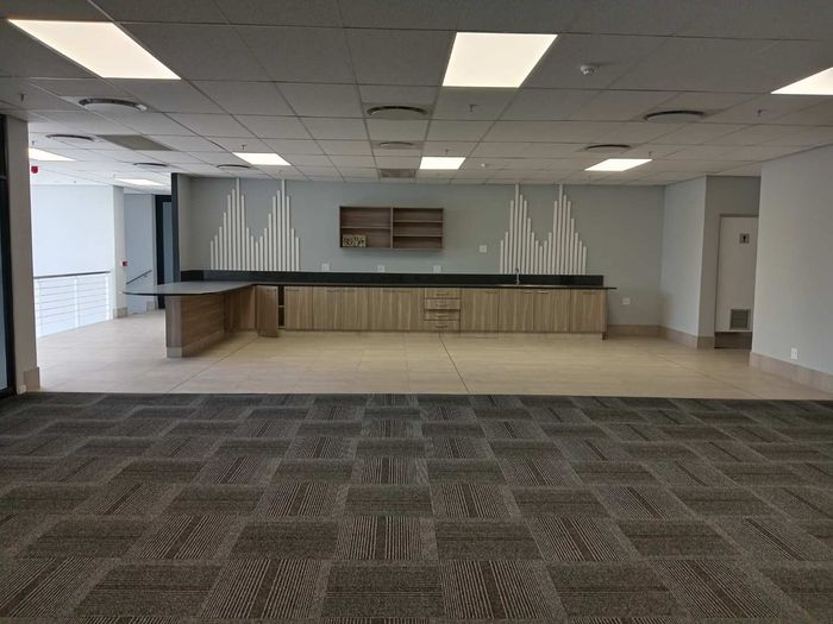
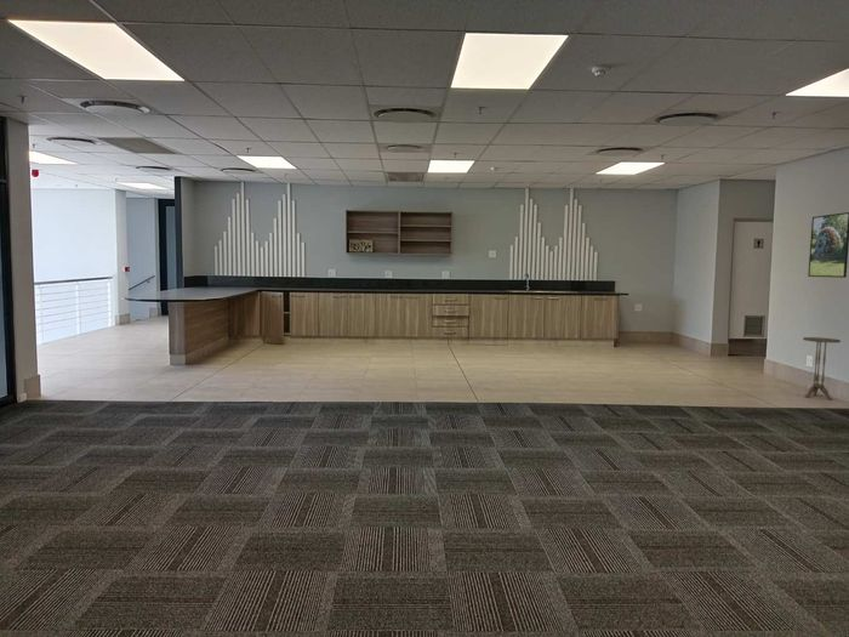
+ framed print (828, 245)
+ side table (817, 368)
